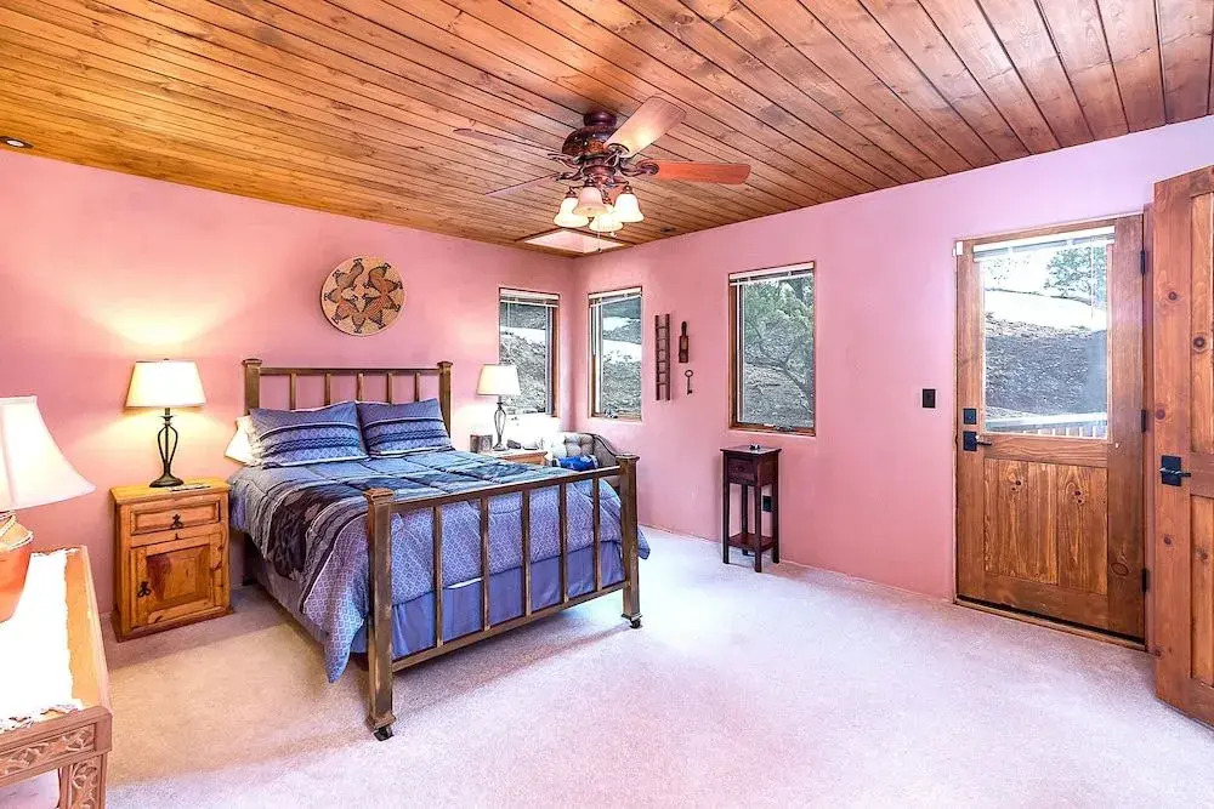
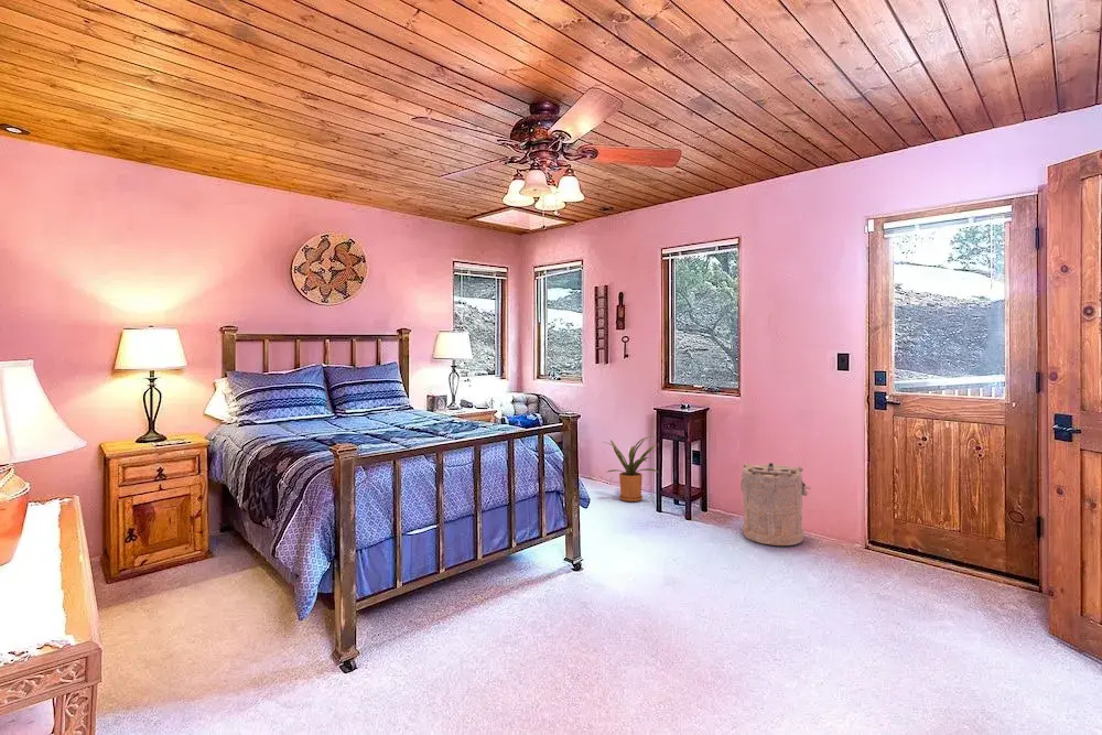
+ laundry hamper (769, 499)
+ house plant (631, 466)
